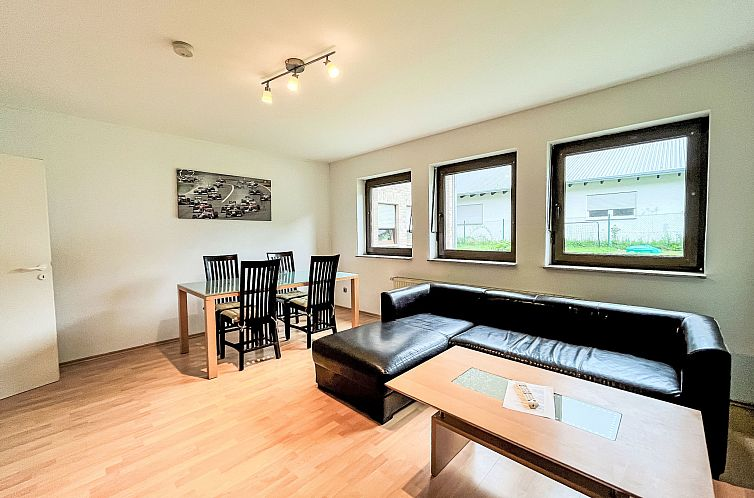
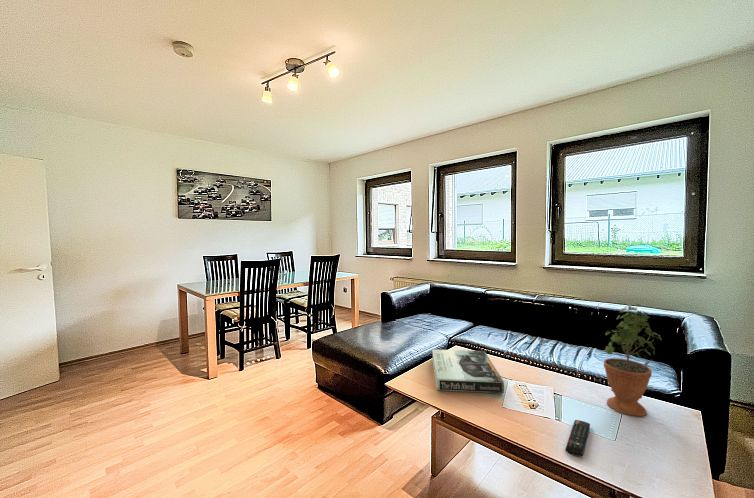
+ remote control (578, 436)
+ potted plant (633, 354)
+ book (463, 369)
